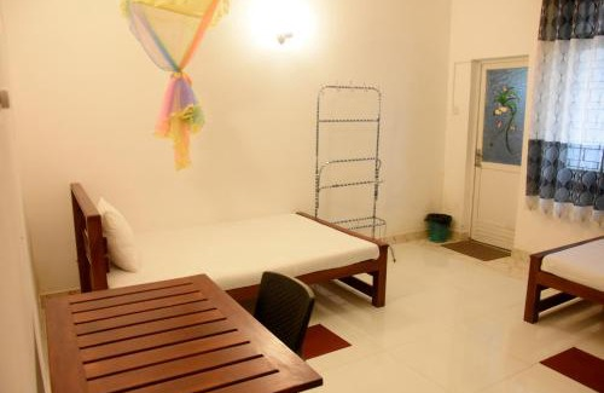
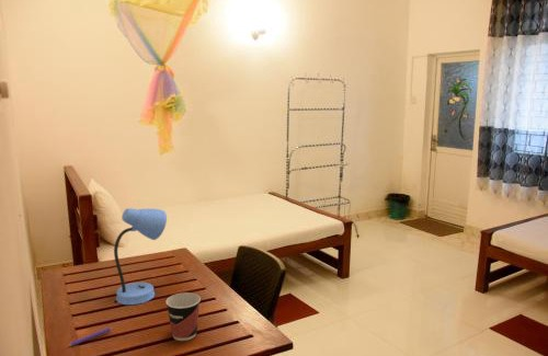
+ desk lamp (149, 238)
+ cup (183, 317)
+ pen (90, 336)
